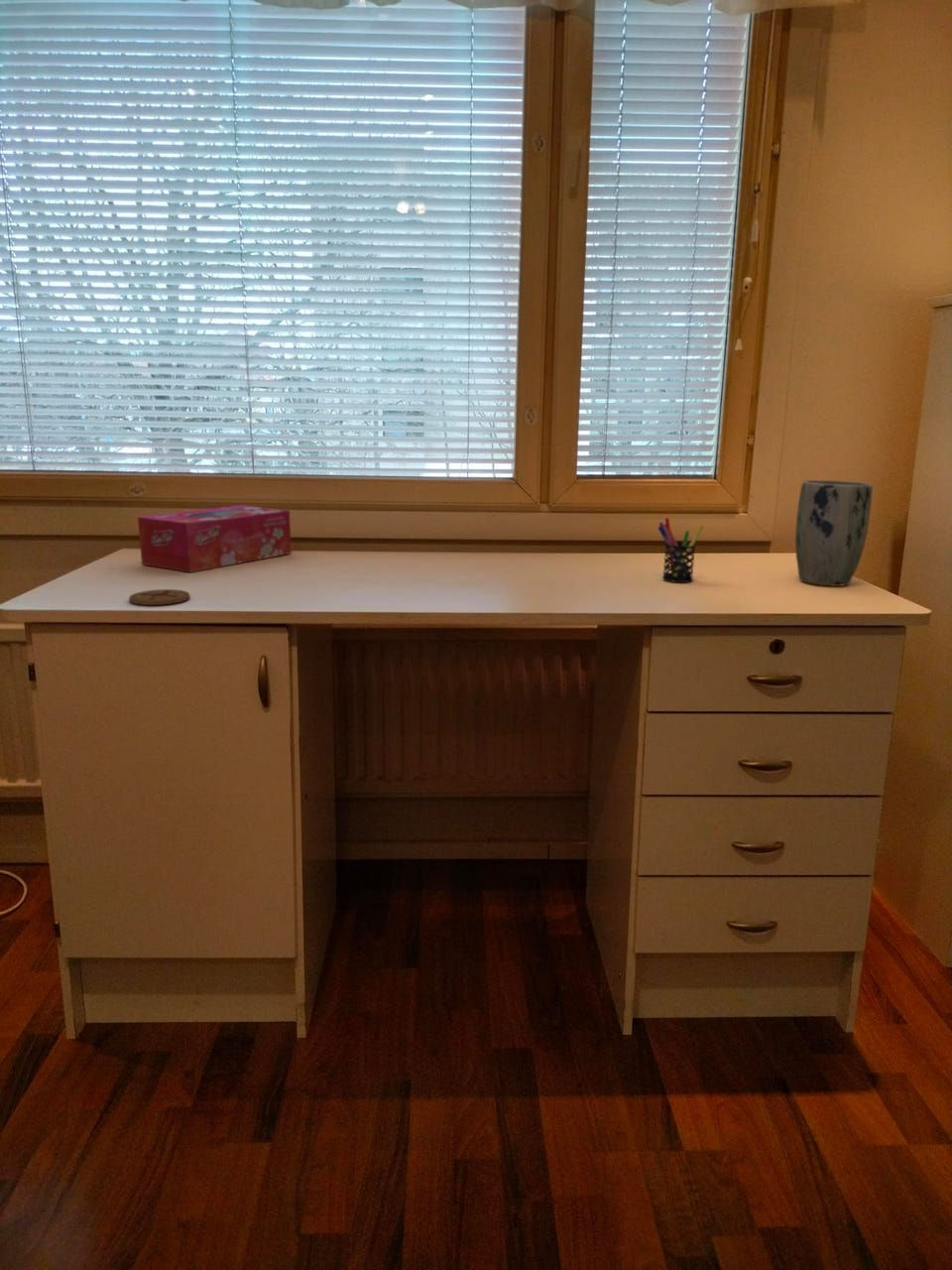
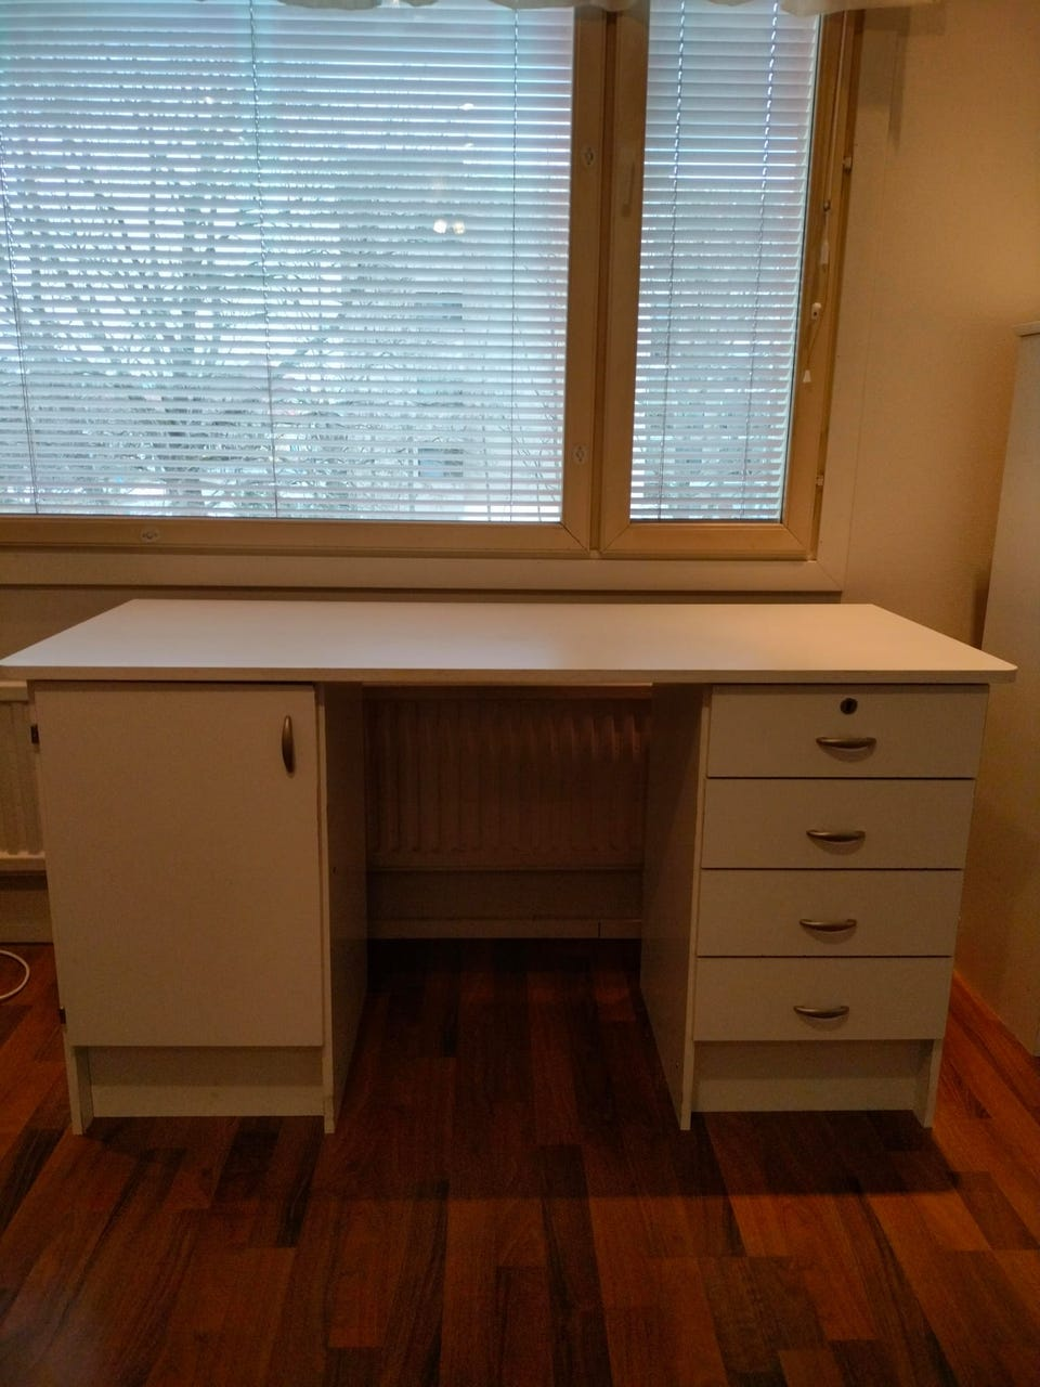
- pen holder (678, 549)
- coaster (160, 596)
- tissue box (218, 536)
- plant pot (830, 532)
